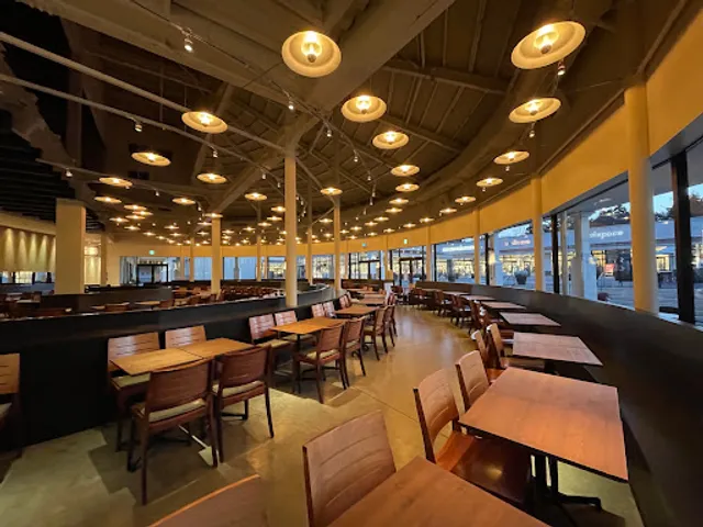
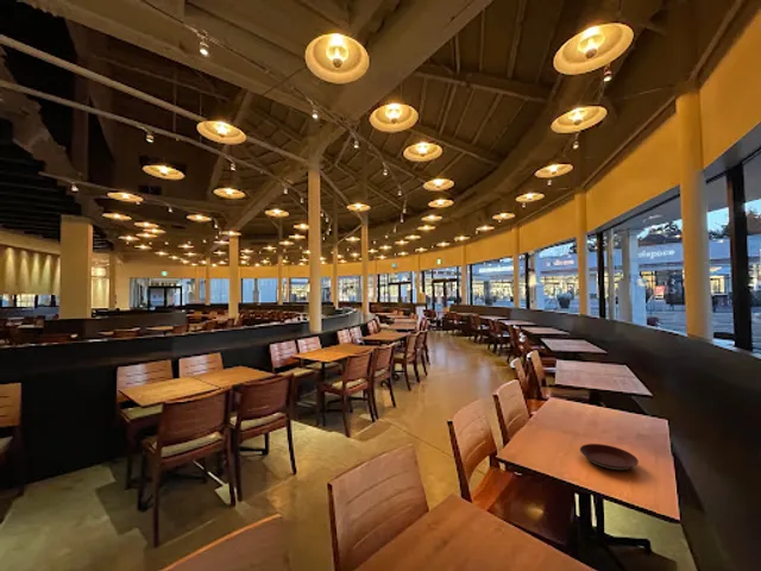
+ plate (608, 457)
